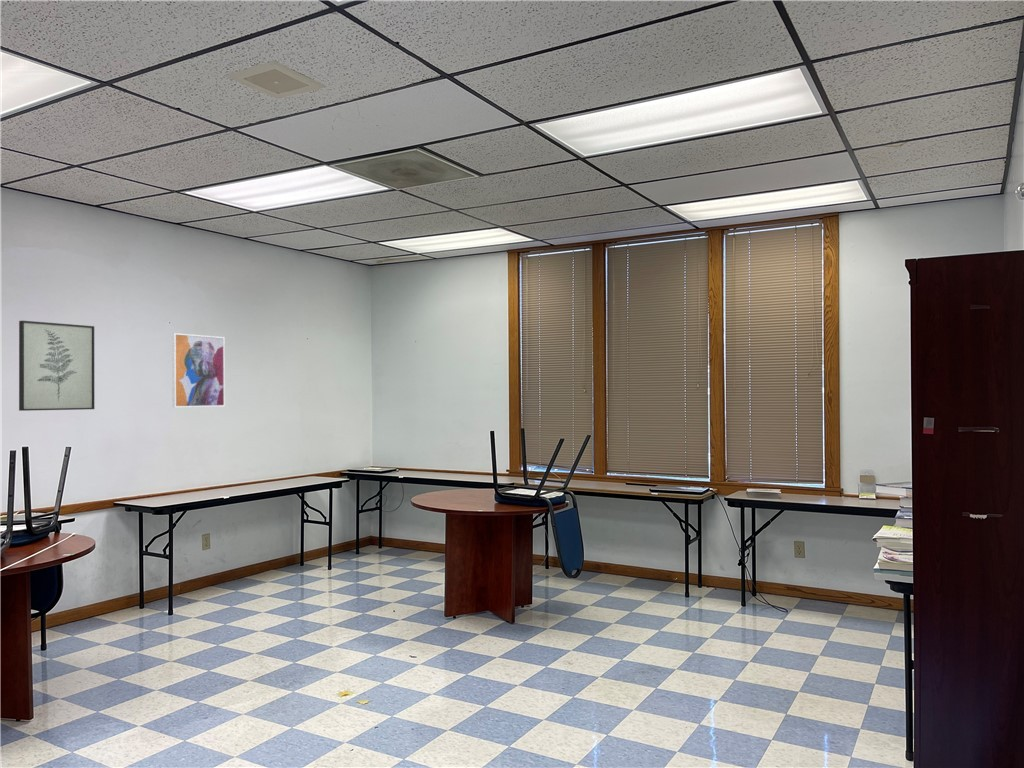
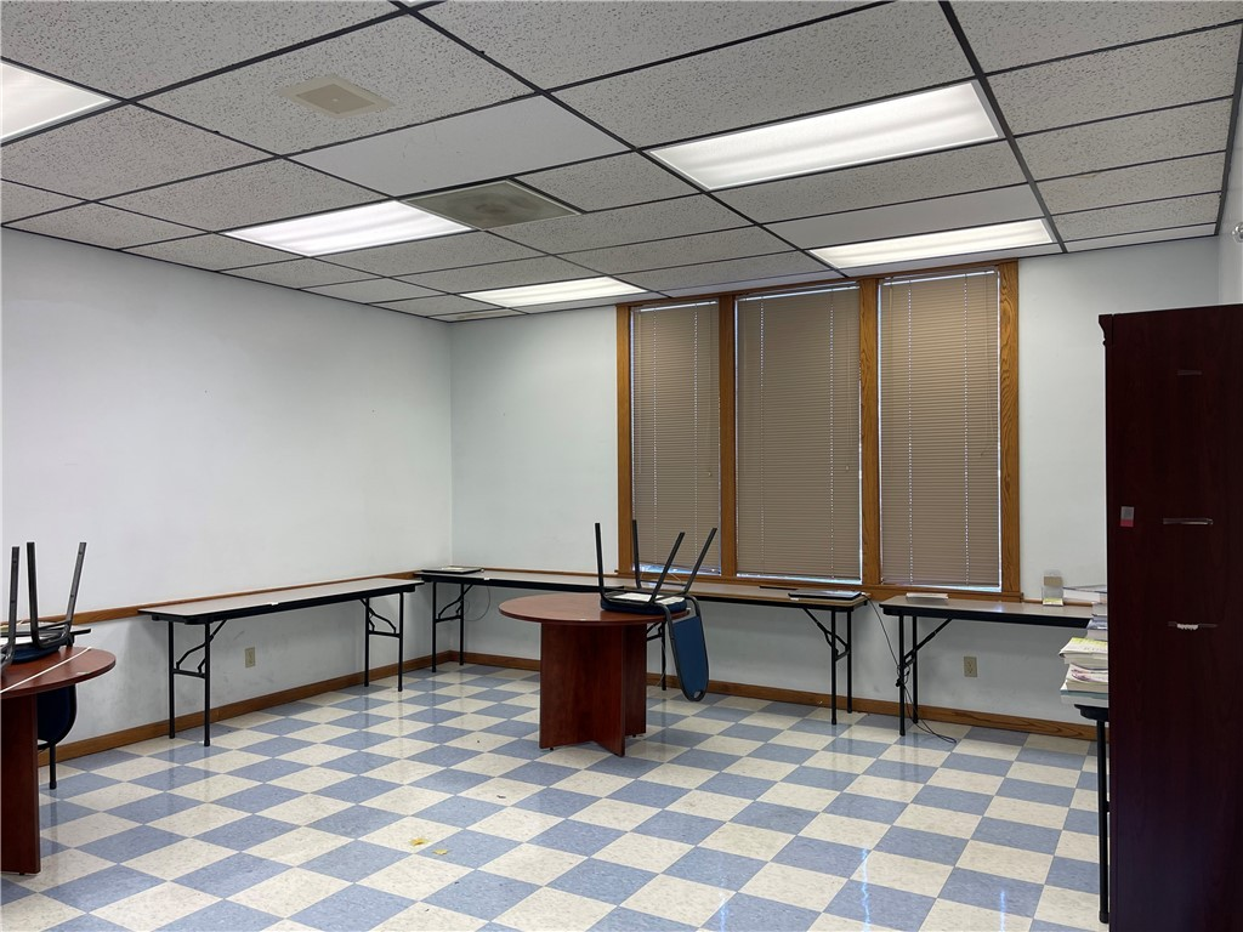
- wall art (58, 366)
- wall art (199, 371)
